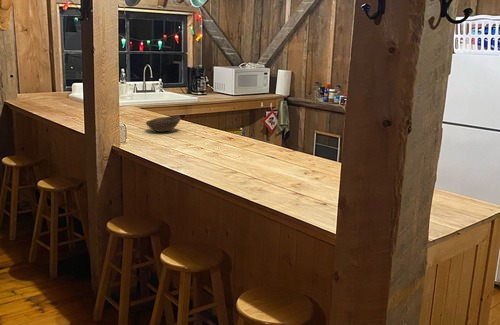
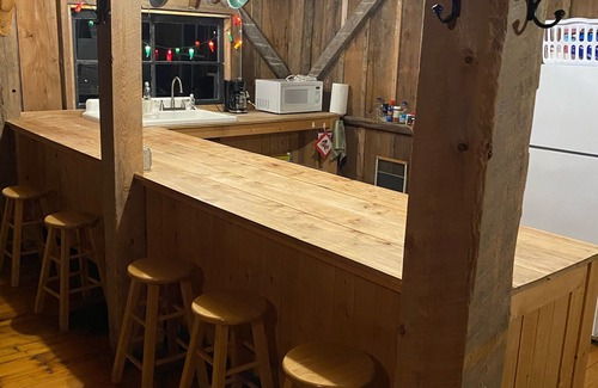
- bowl (163, 124)
